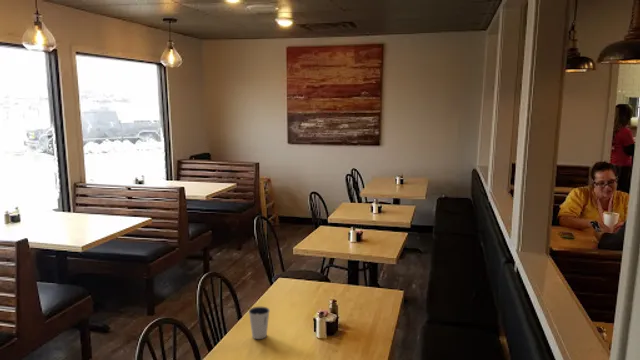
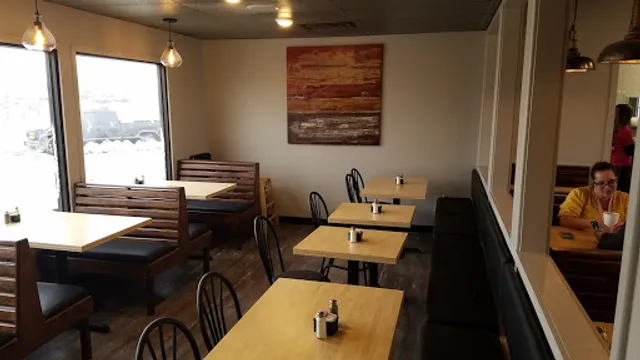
- dixie cup (259, 323)
